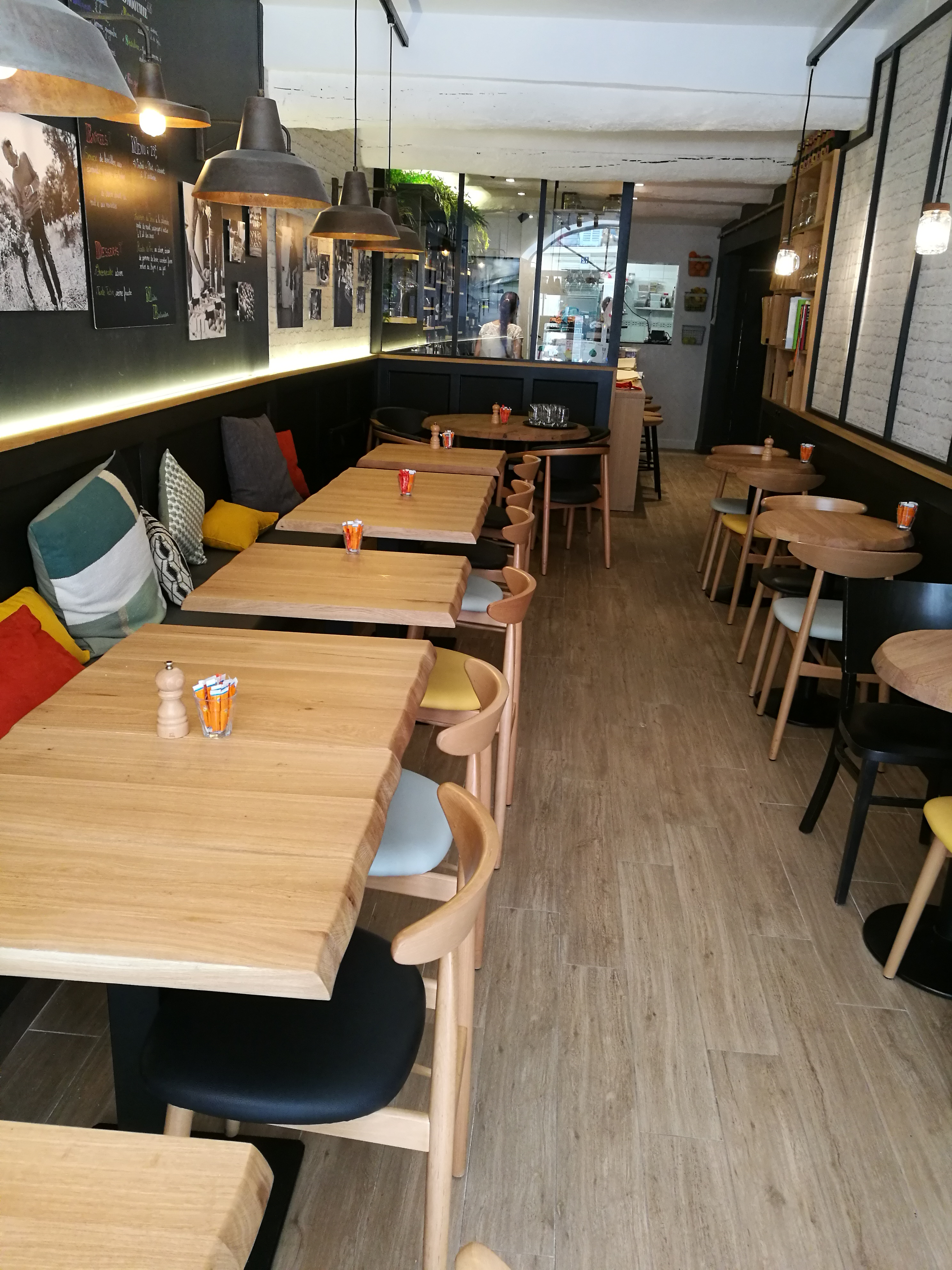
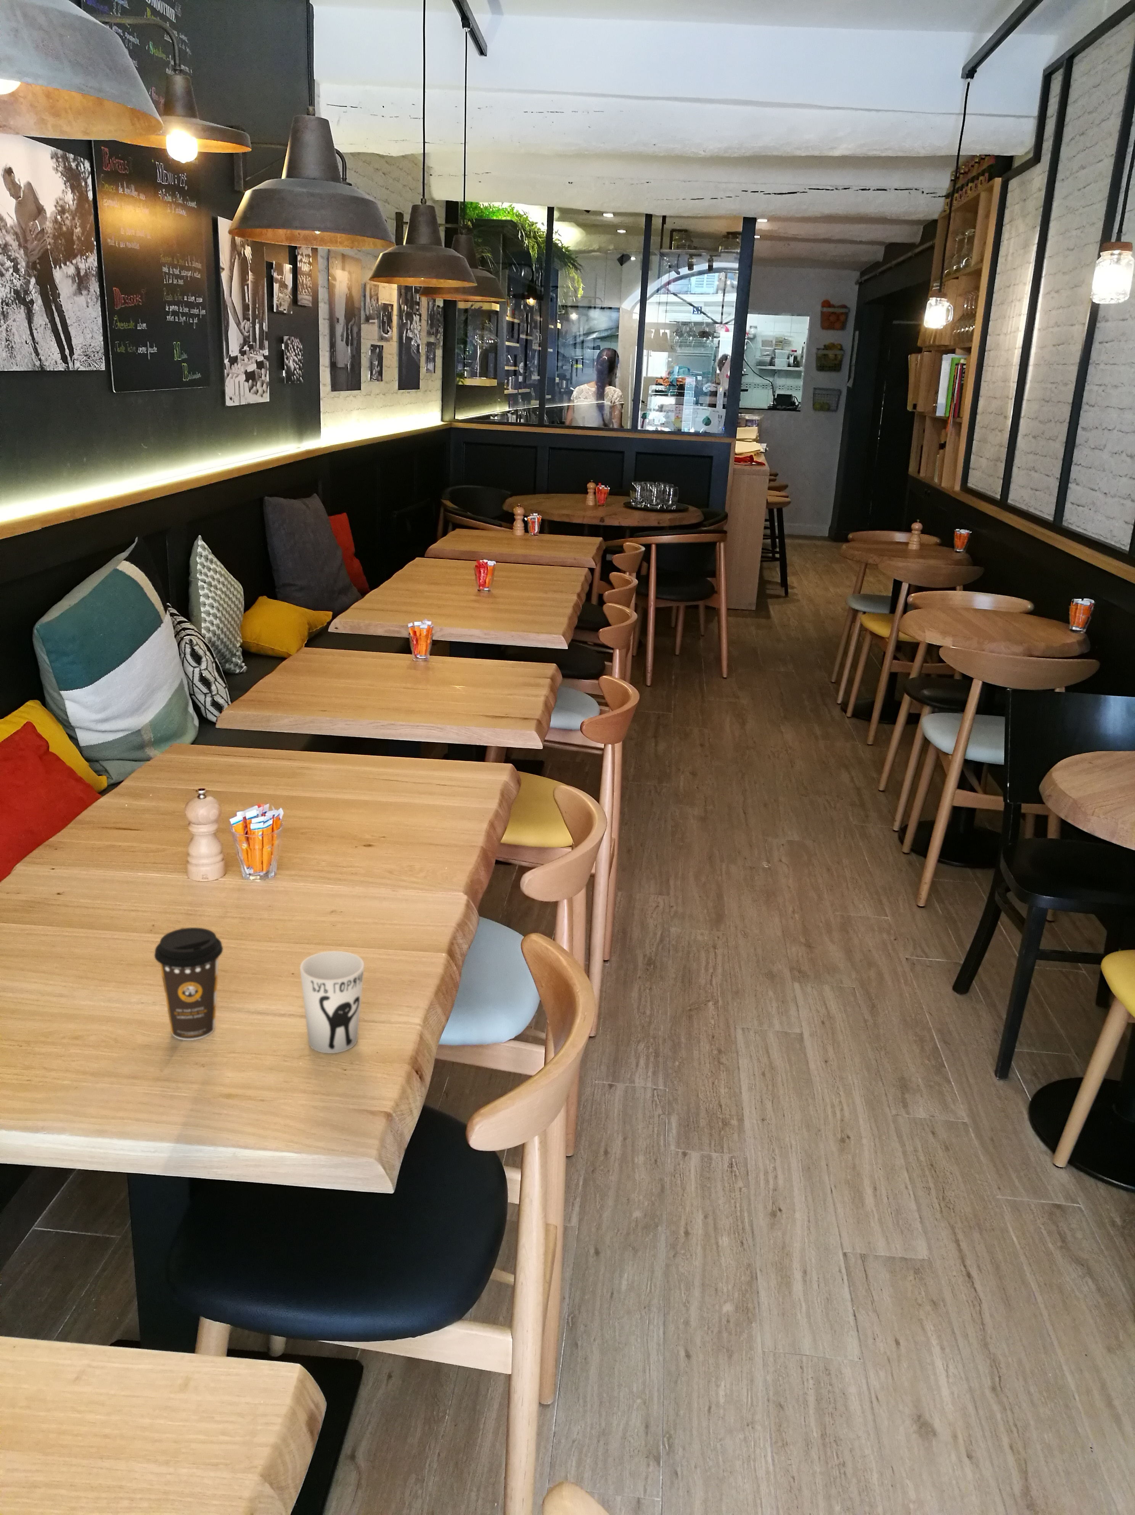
+ coffee cup (191, 984)
+ cup (333, 1003)
